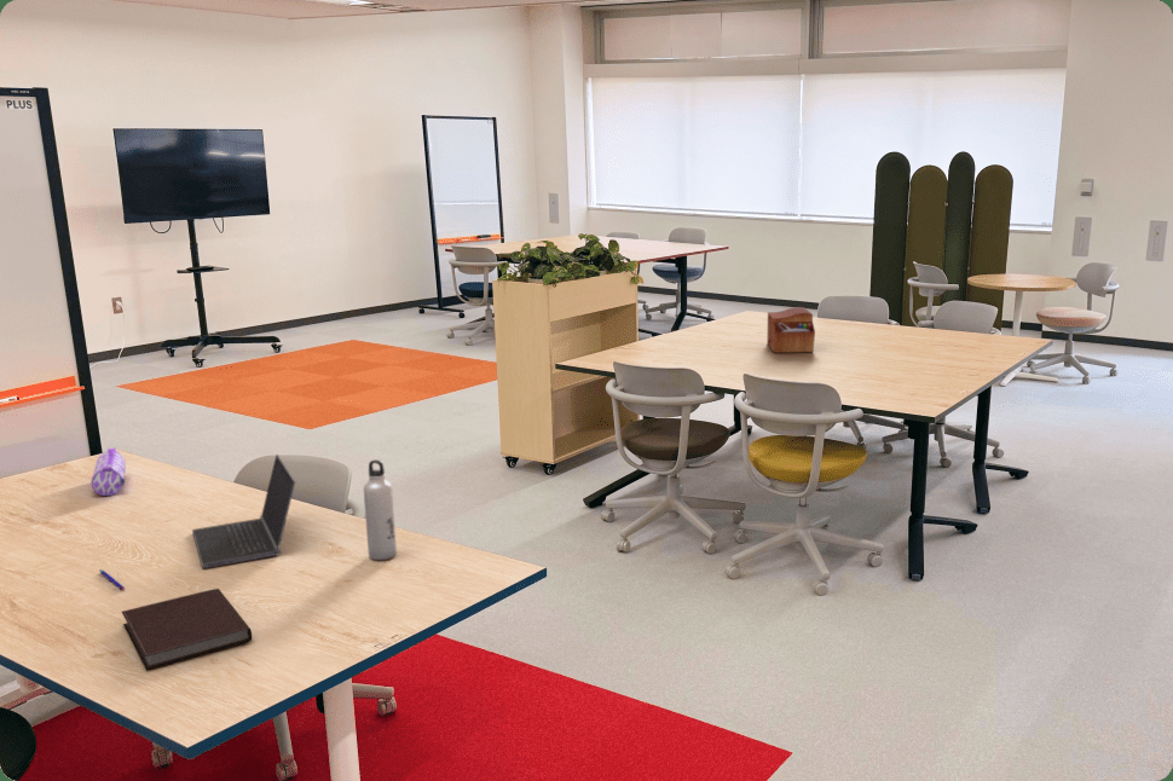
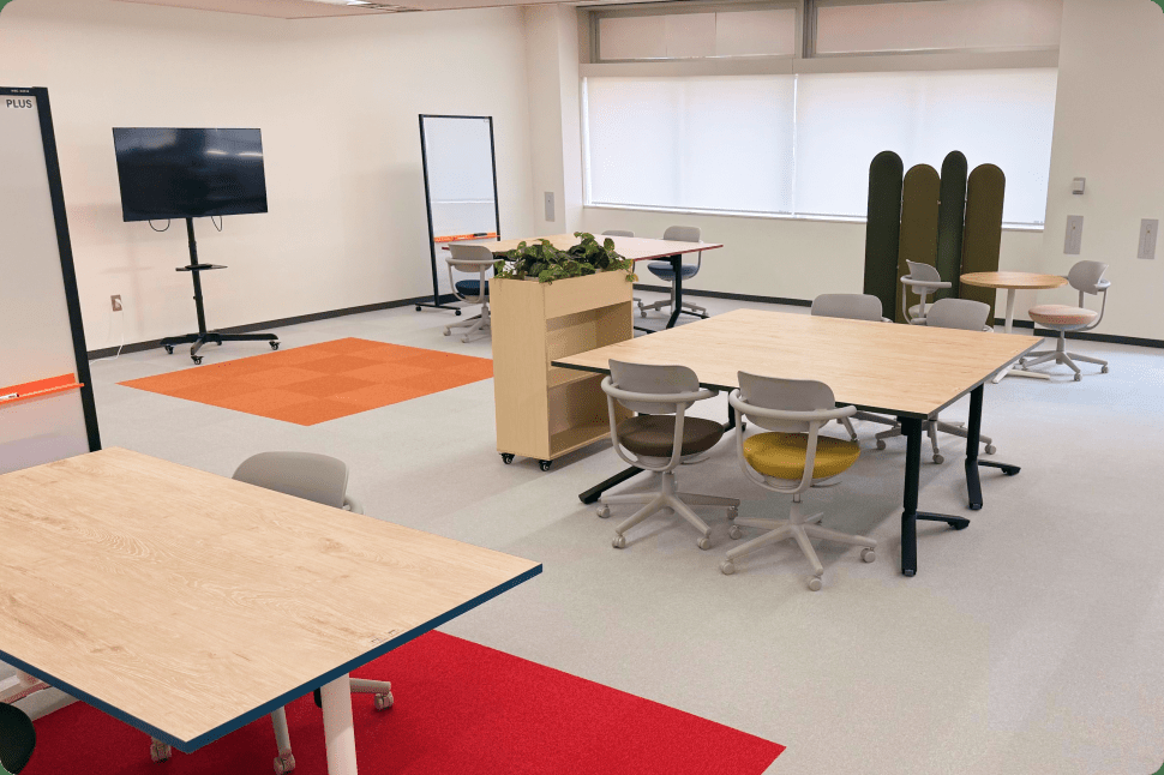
- pencil case (108, 472)
- sewing box (788, 329)
- water bottle (379, 508)
- notebook (185, 625)
- pen (111, 579)
- laptop computer (247, 520)
